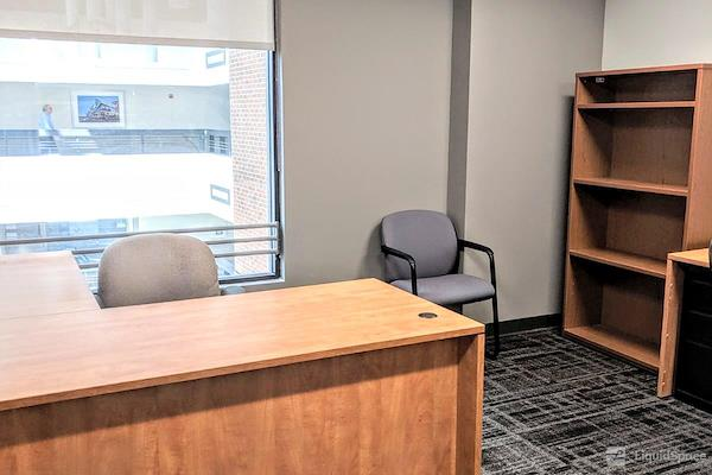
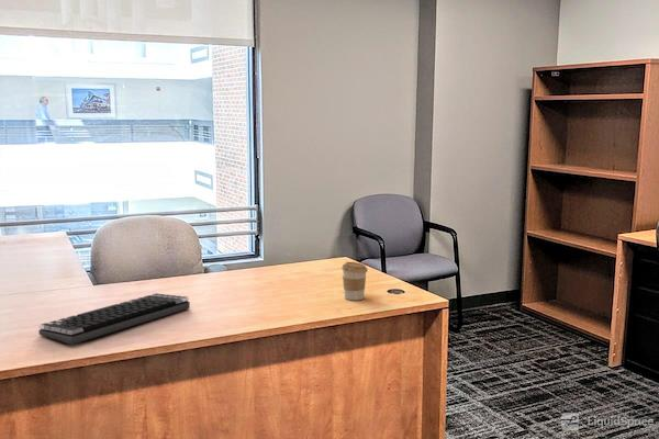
+ coffee cup (354, 280)
+ computer keyboard (119, 314)
